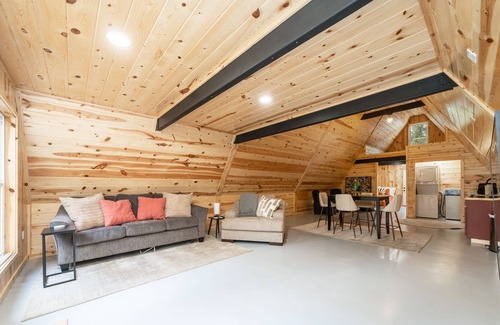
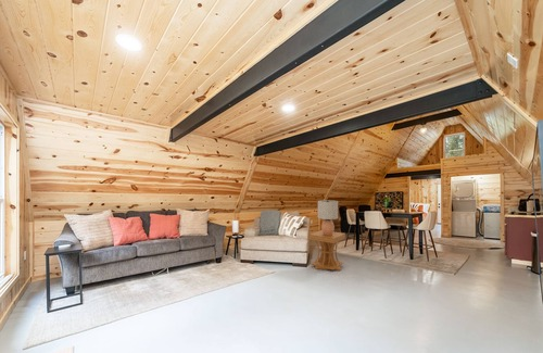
+ side table (327, 250)
+ lamp (327, 217)
